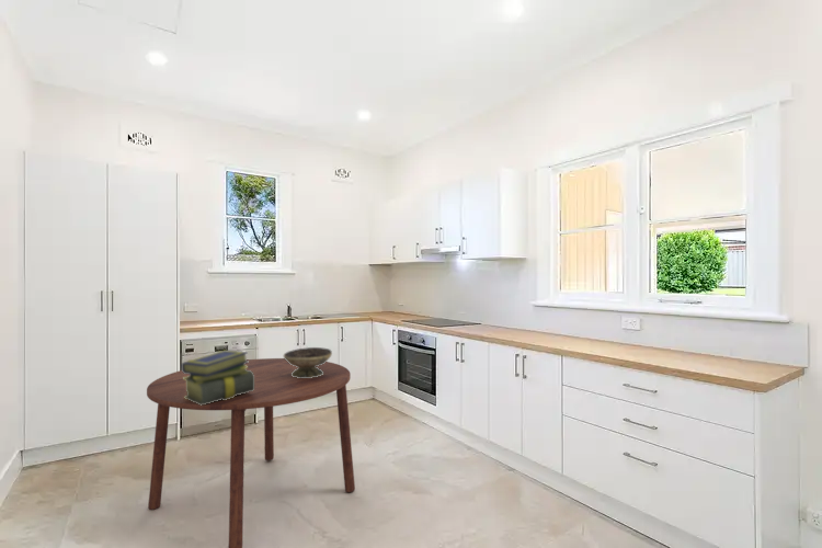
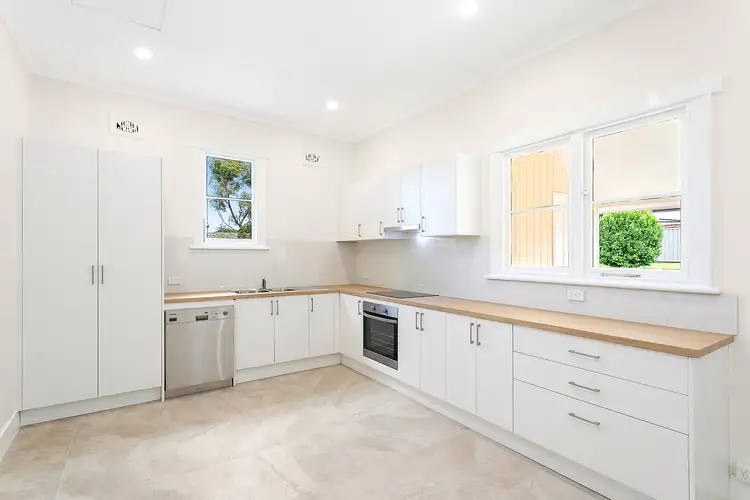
- decorative bowl (308, 362)
- dining table (264, 437)
- stack of books (218, 375)
